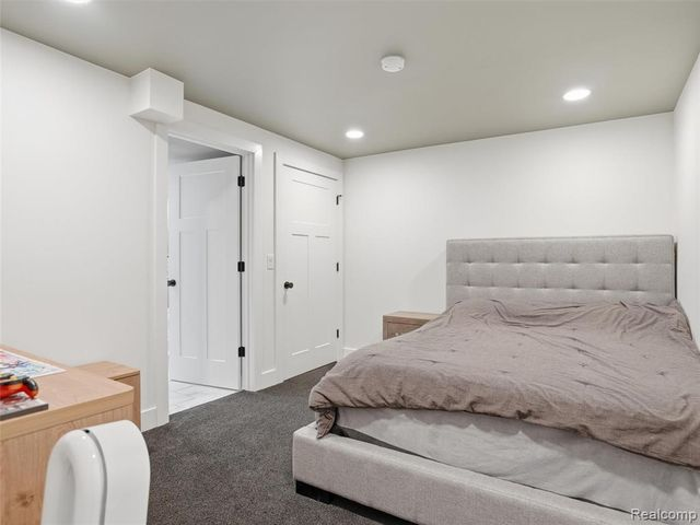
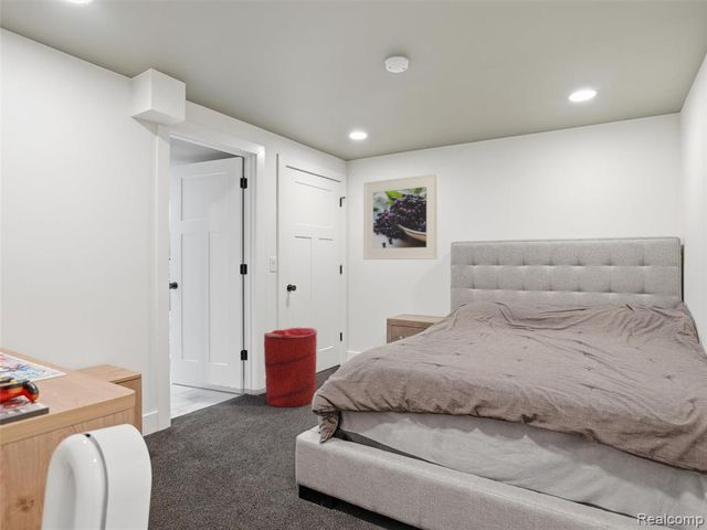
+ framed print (399, 219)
+ laundry hamper (291, 363)
